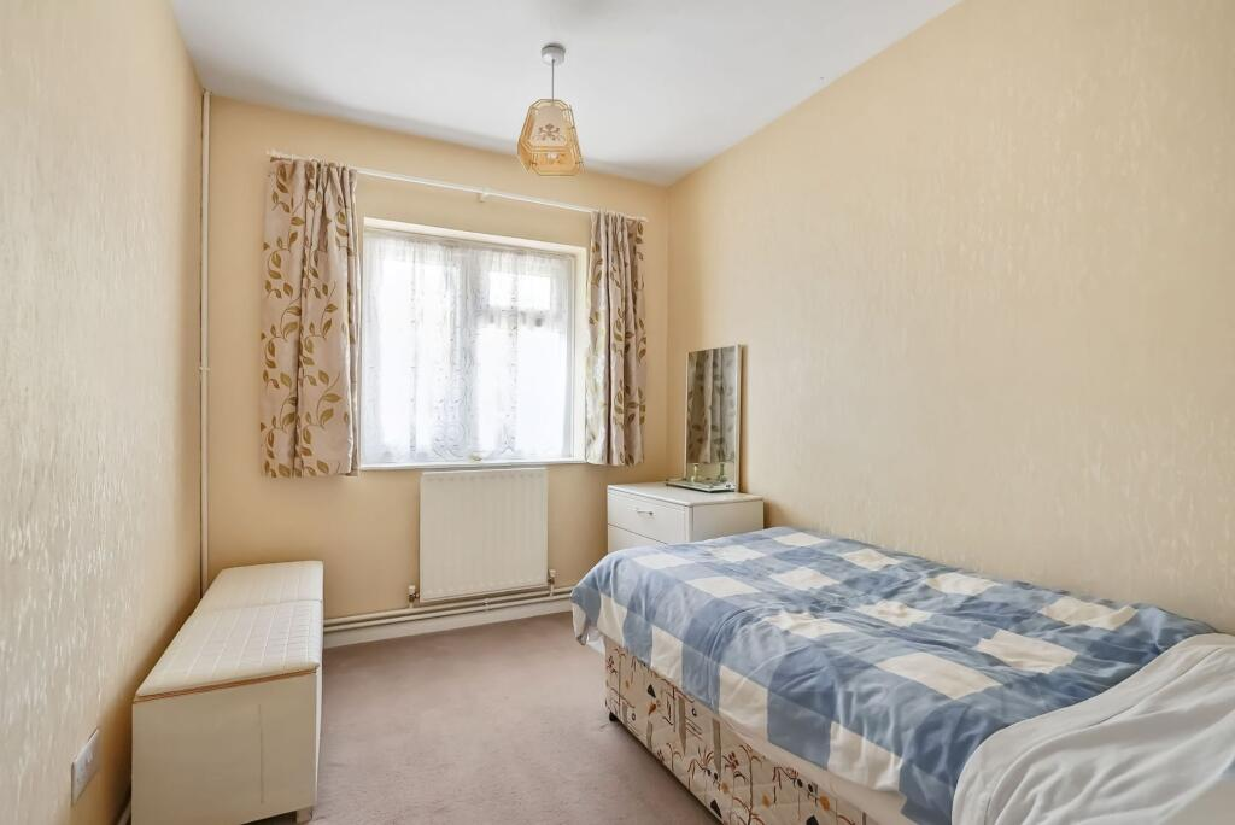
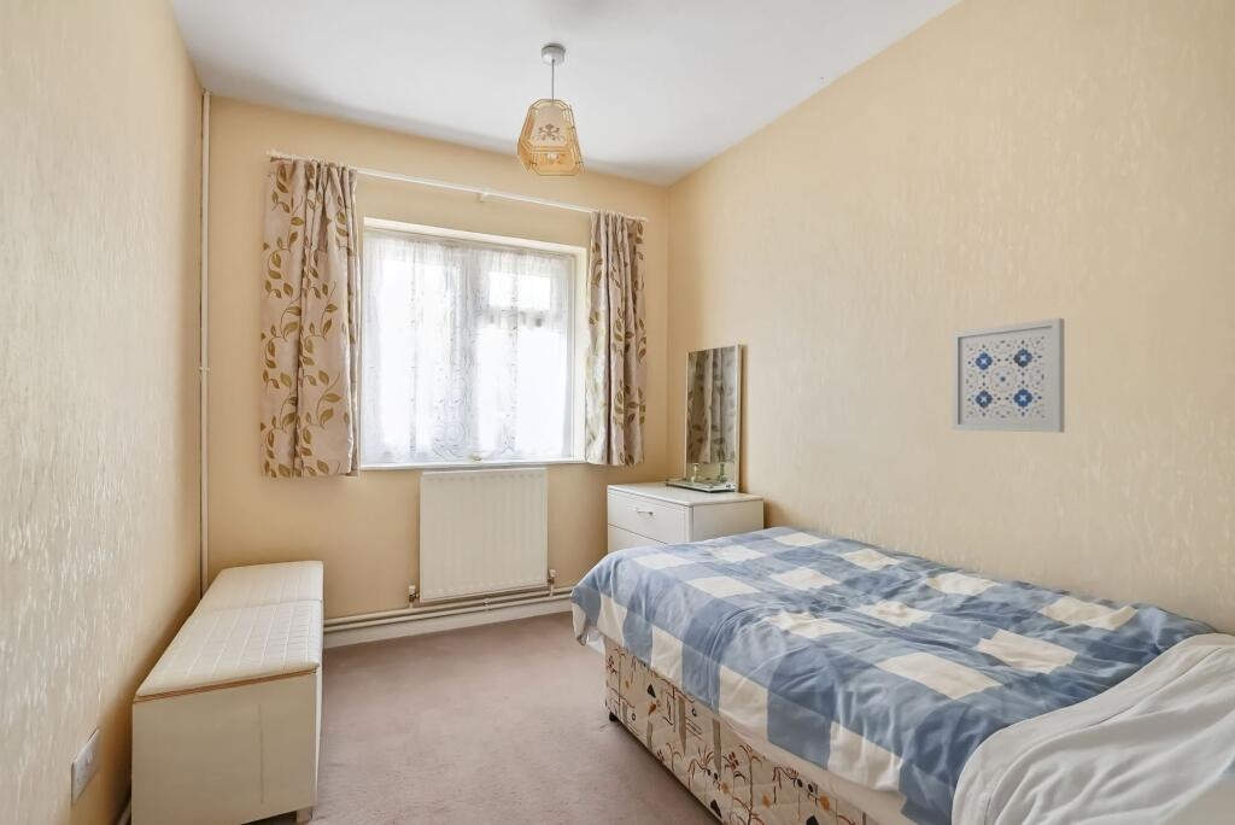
+ wall art (1003, 378)
